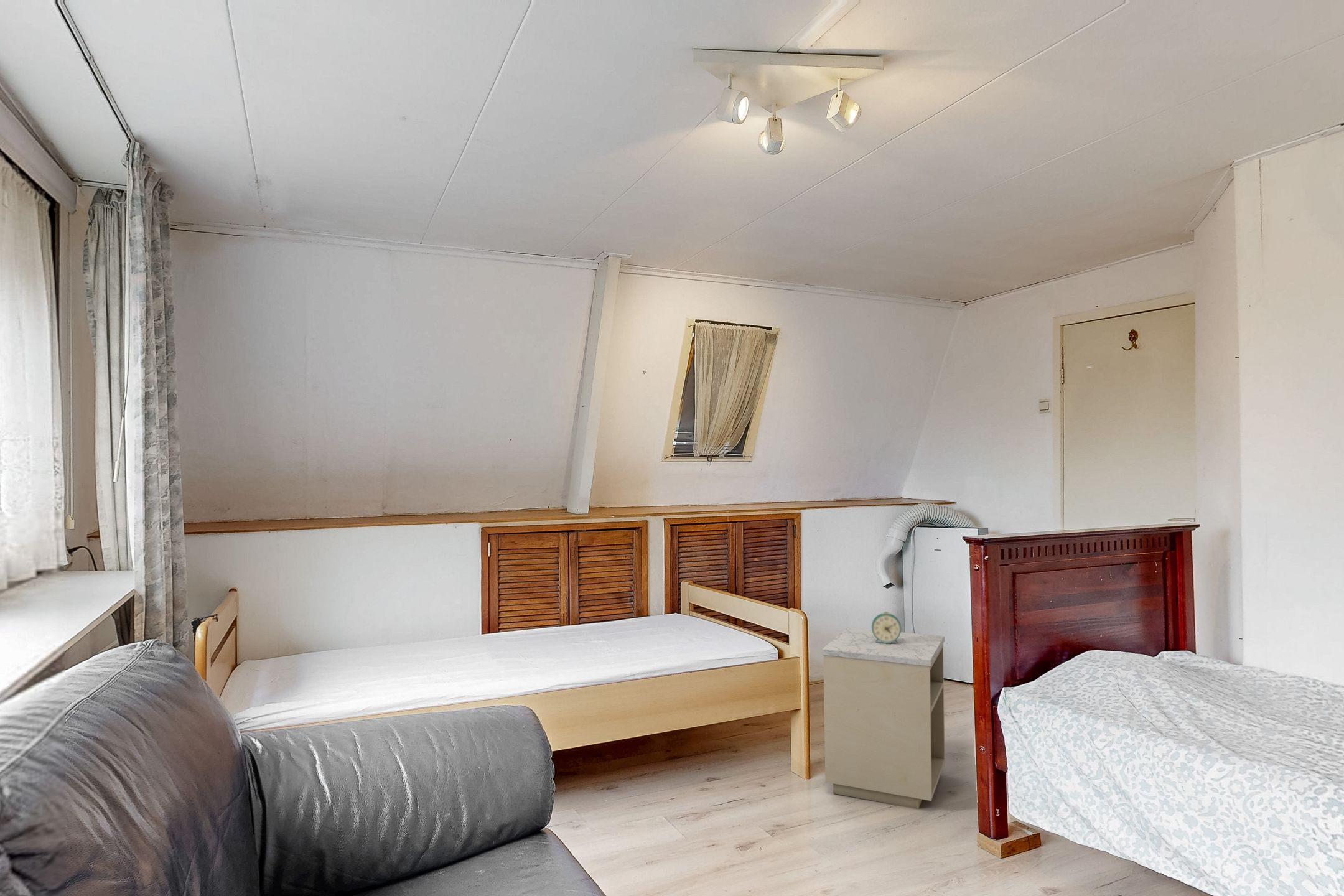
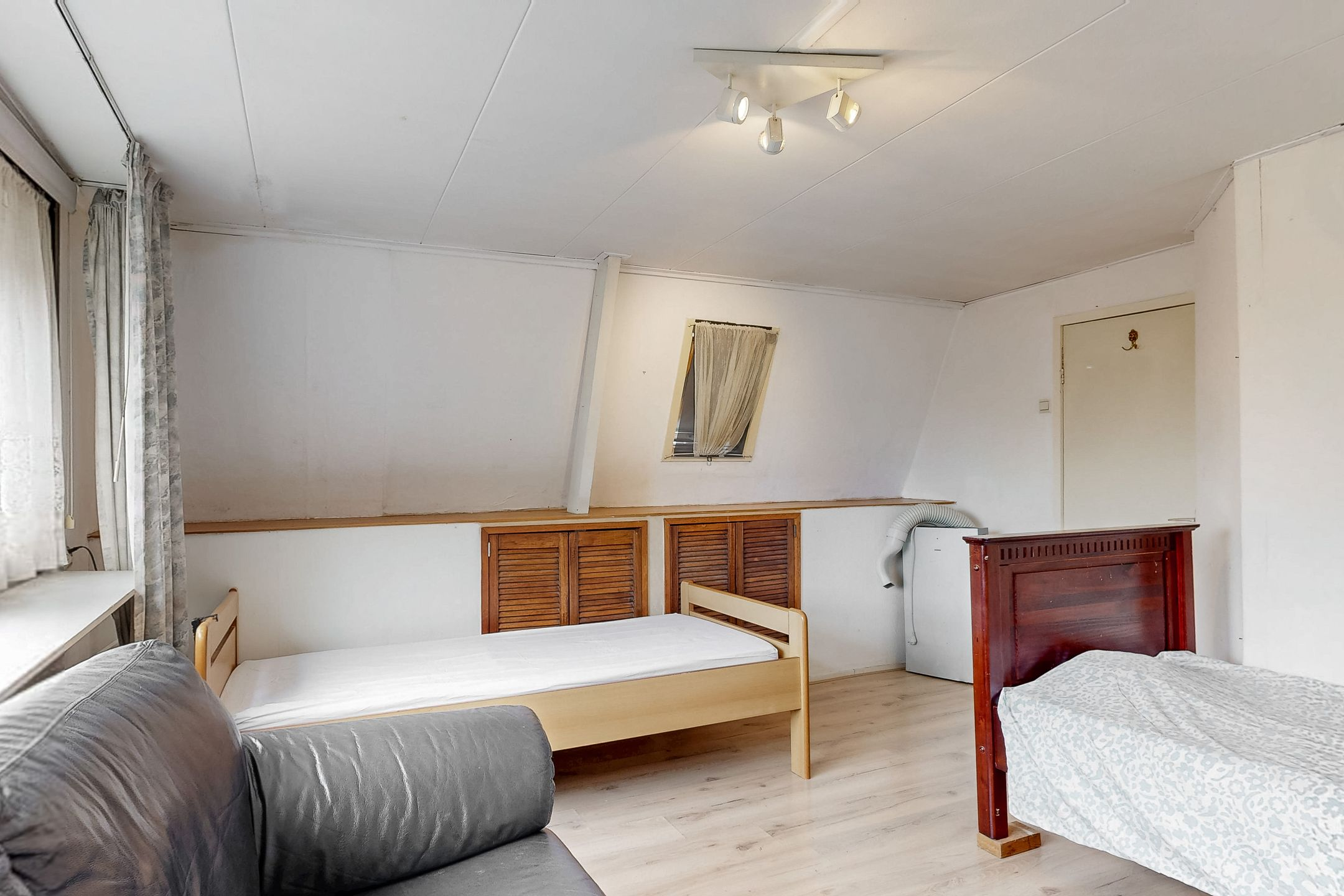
- alarm clock (886, 626)
- nightstand (885, 713)
